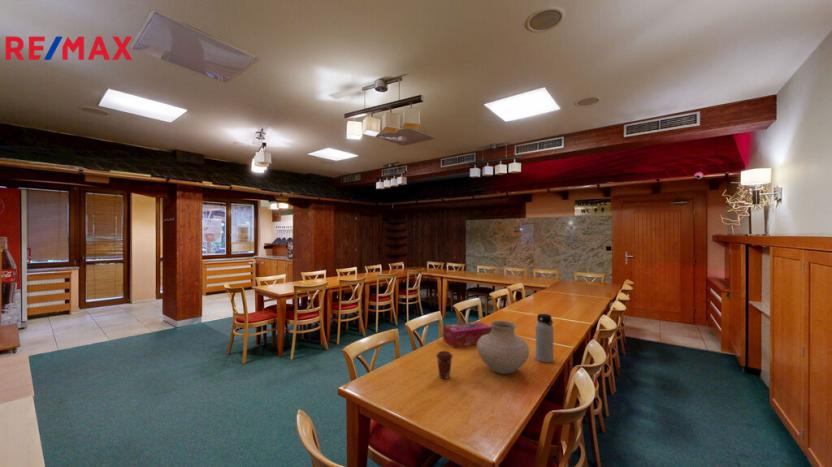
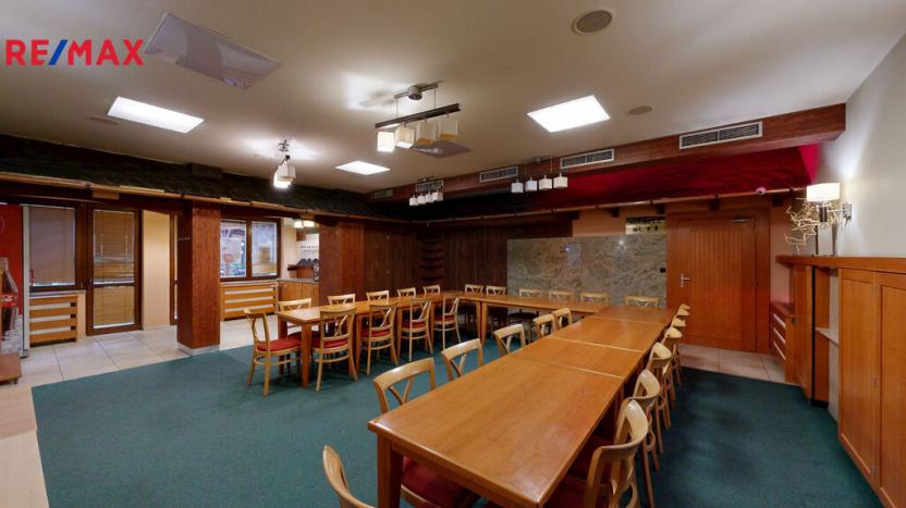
- coffee cup (444, 364)
- water bottle (544, 337)
- vase (502, 346)
- tissue box (467, 333)
